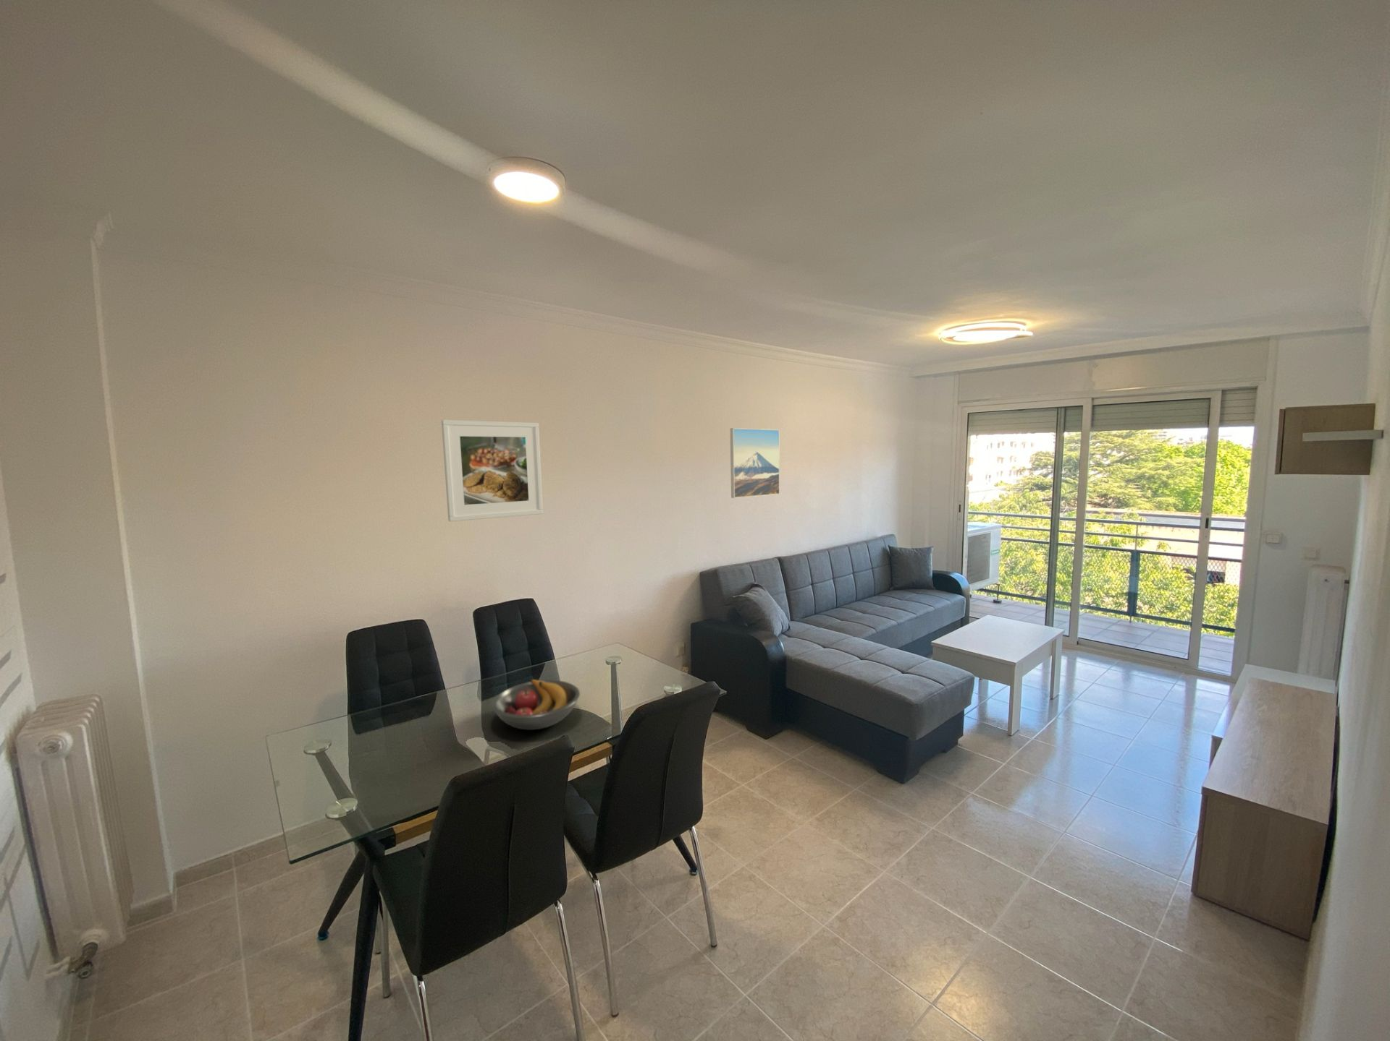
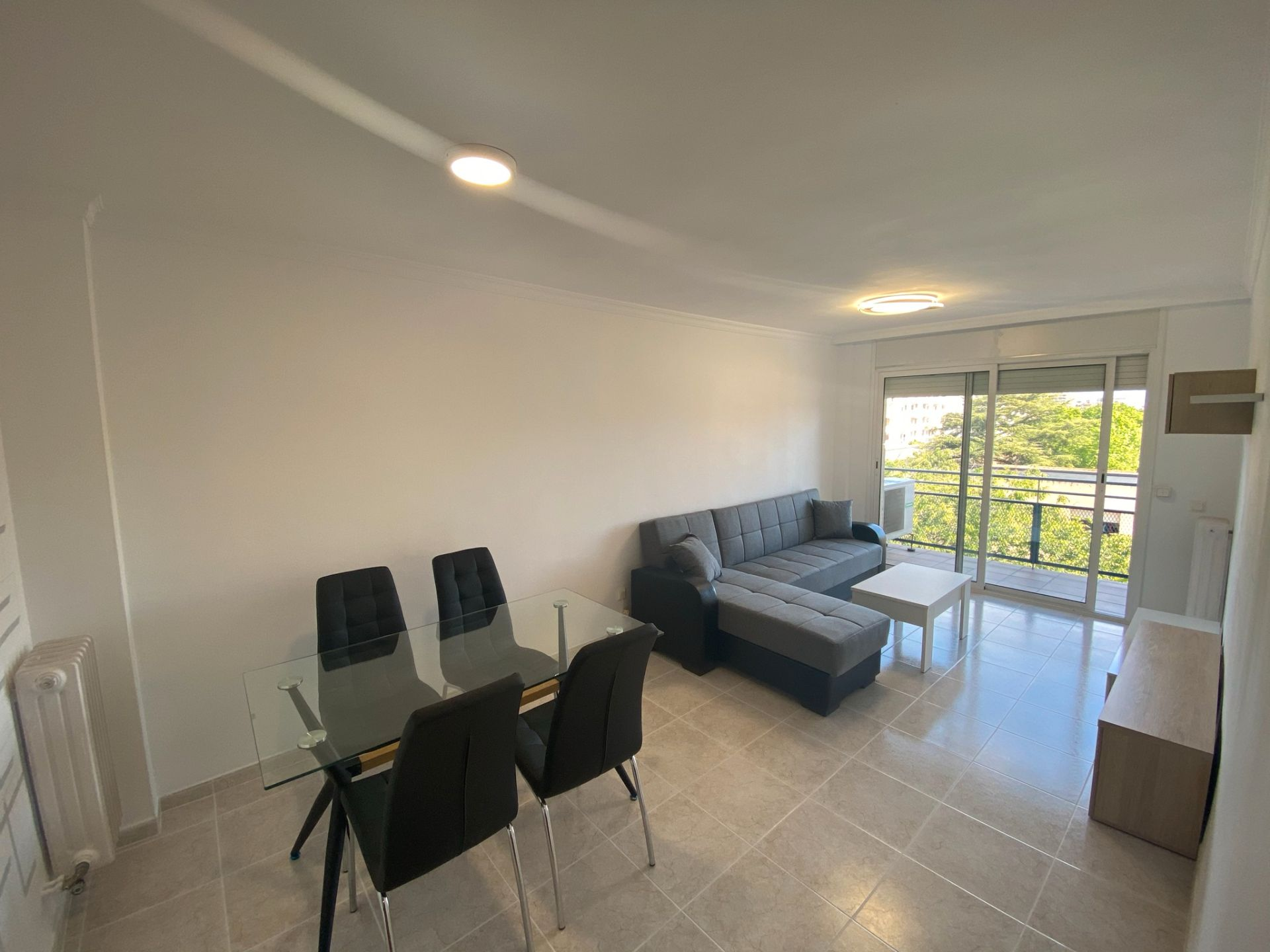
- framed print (756, 463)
- fruit bowl (536, 705)
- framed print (495, 469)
